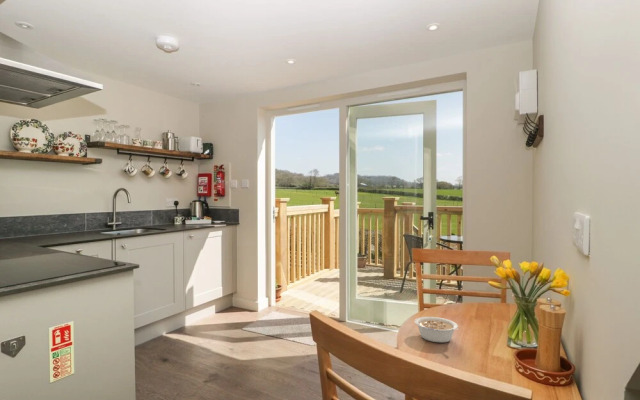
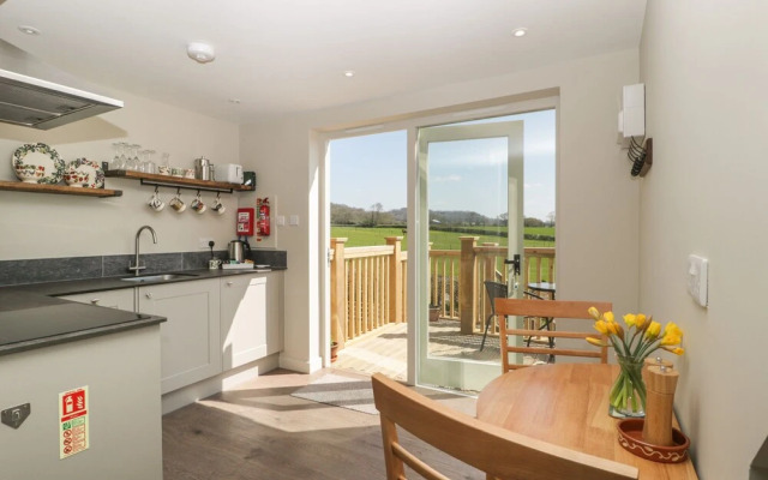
- legume (437, 329)
